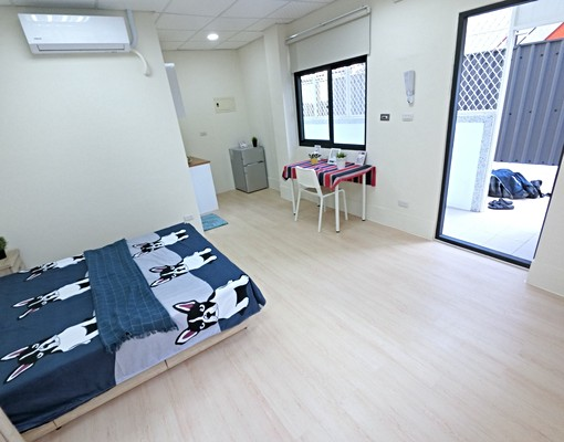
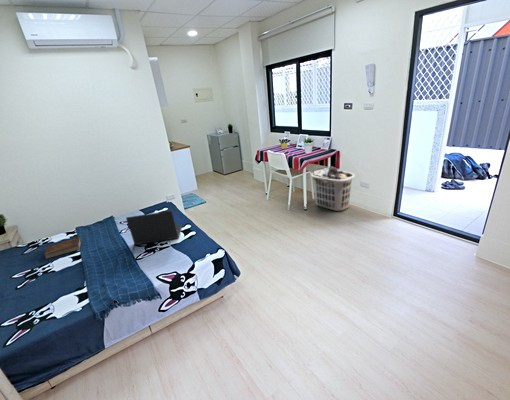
+ book (63, 247)
+ clothes hamper (332, 187)
+ laptop (156, 222)
